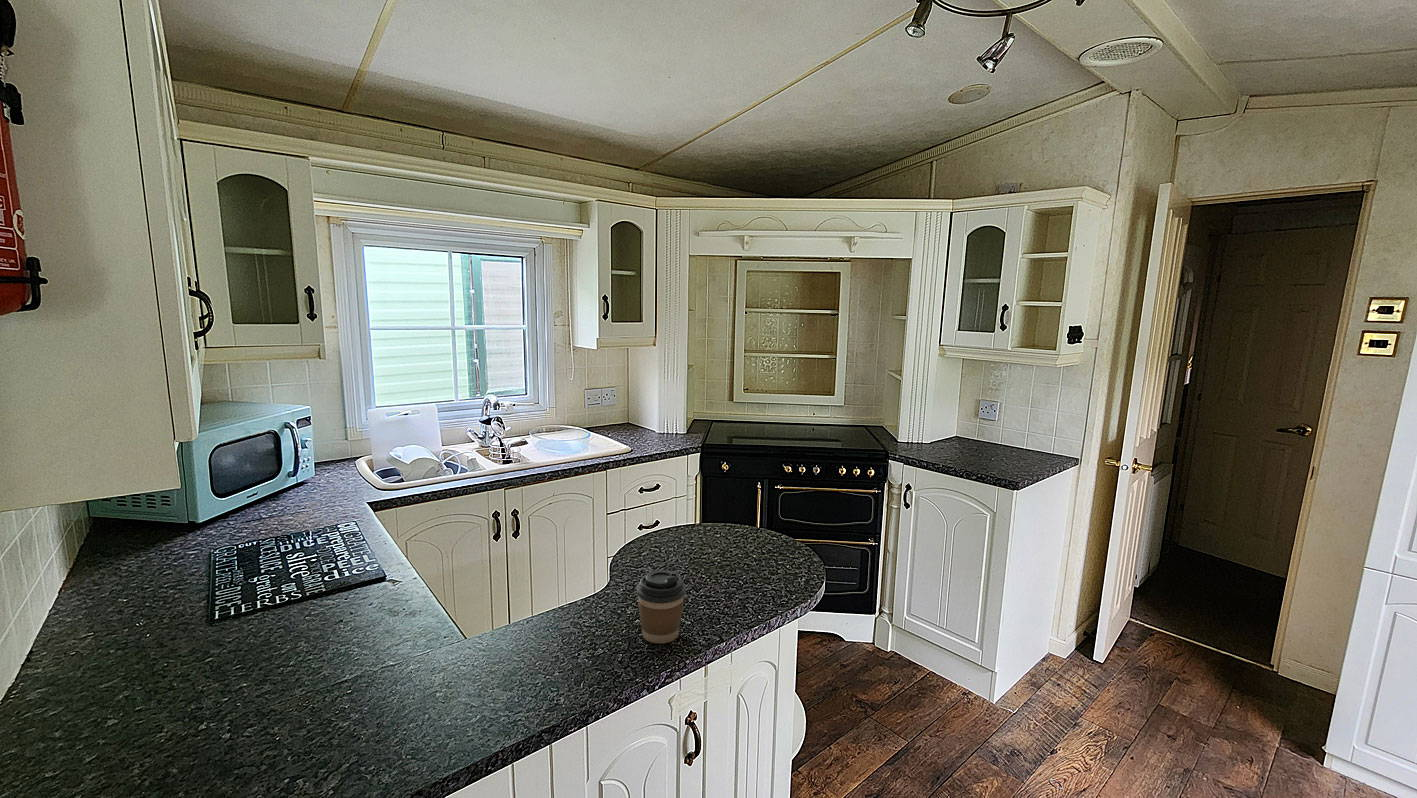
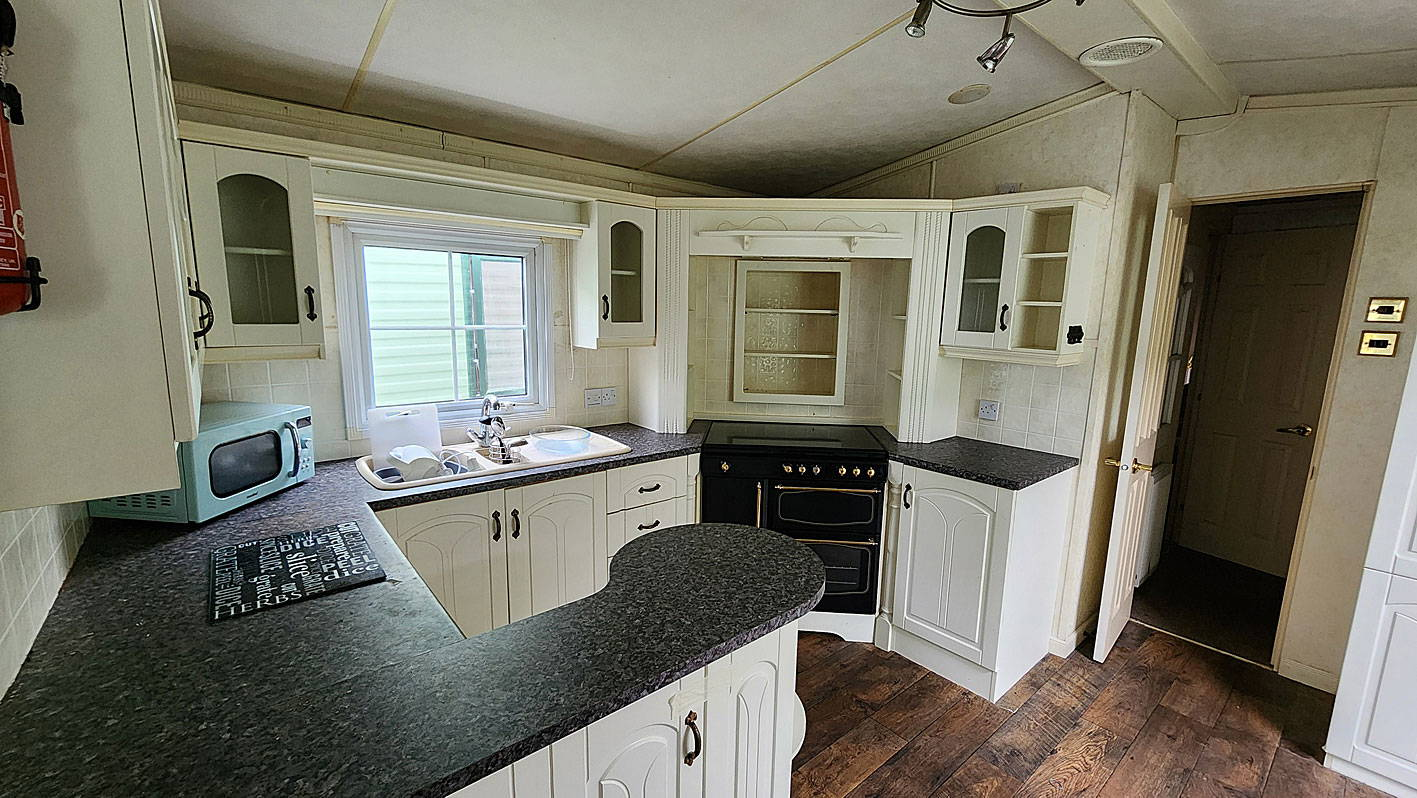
- coffee cup (661, 603)
